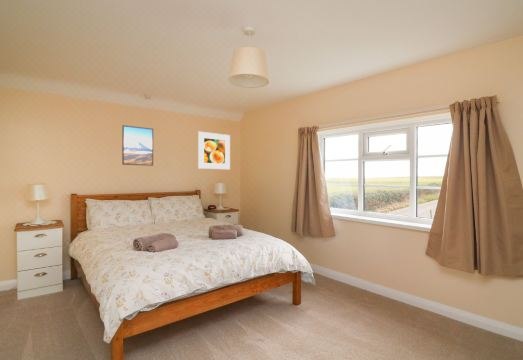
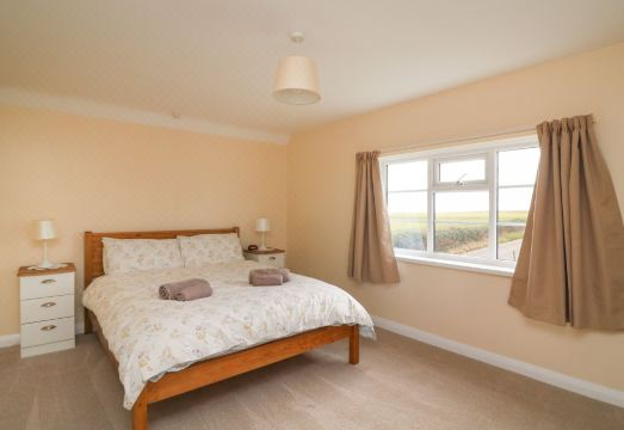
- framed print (214, 151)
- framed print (138, 146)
